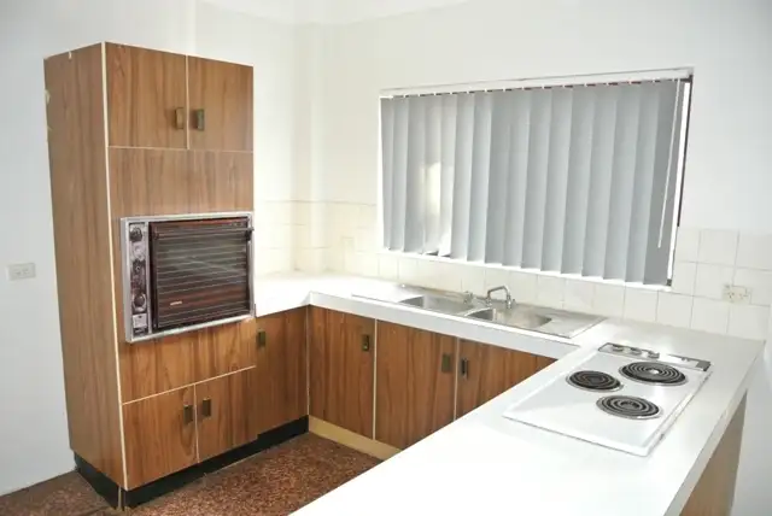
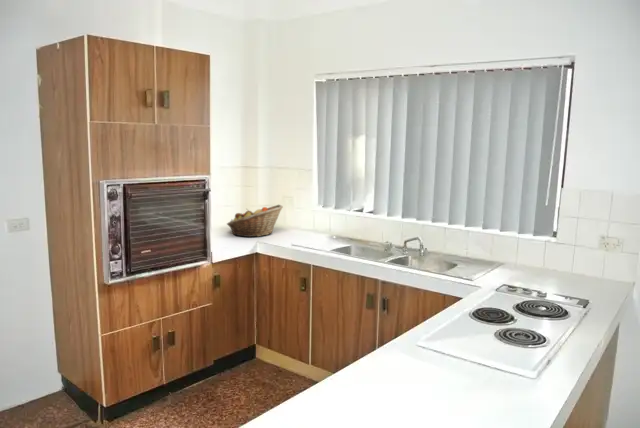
+ fruit basket (255, 219)
